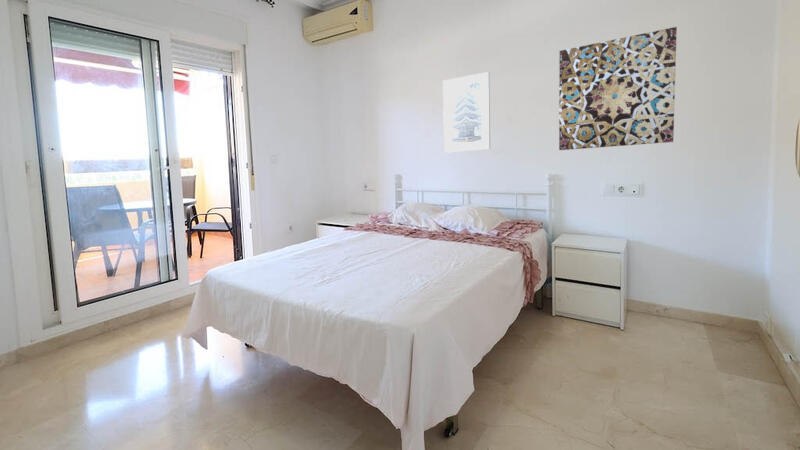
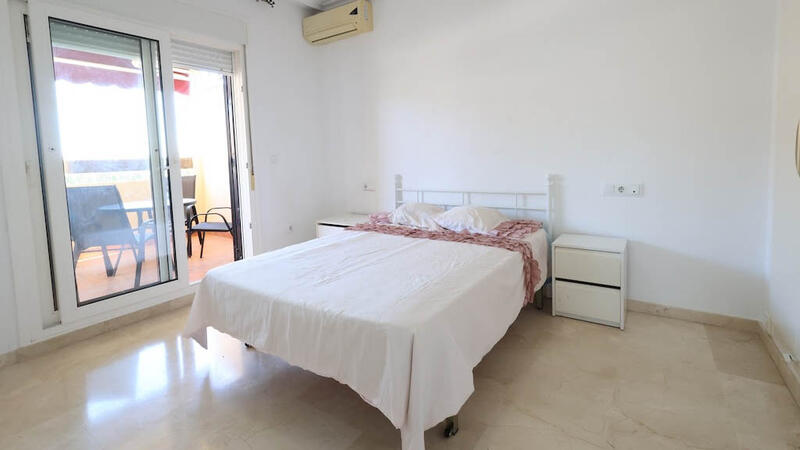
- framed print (465, 114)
- wall art (613, 93)
